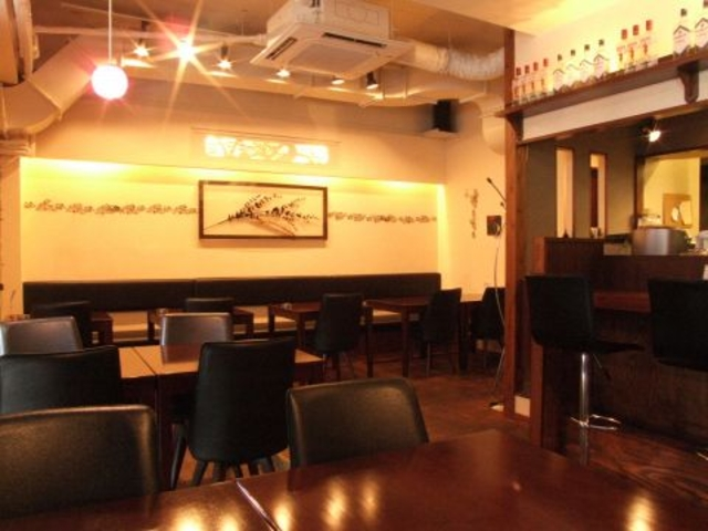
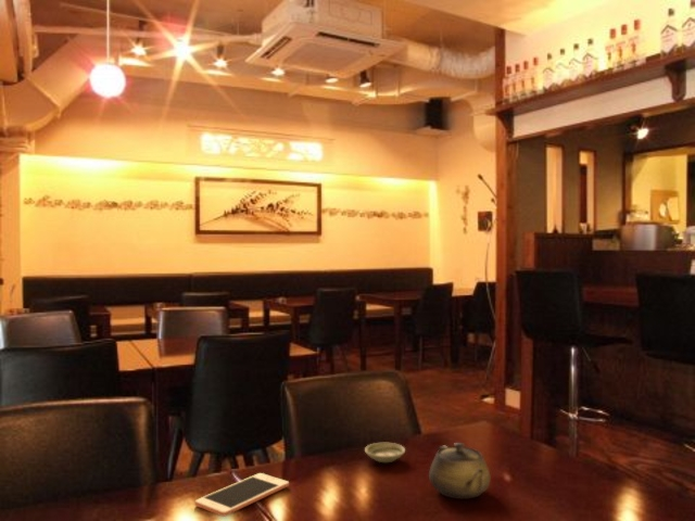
+ cell phone (243, 493)
+ saucer (384, 454)
+ teapot (460, 468)
